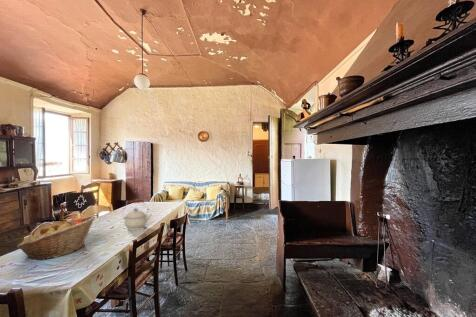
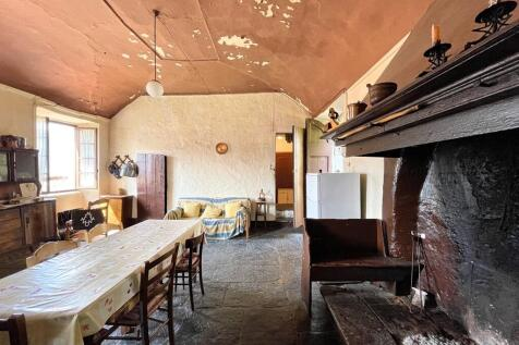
- kettle (137, 213)
- fruit basket (60, 235)
